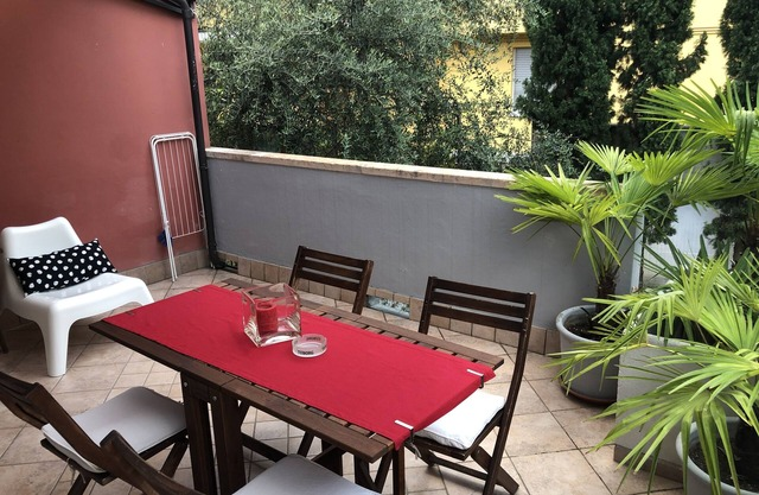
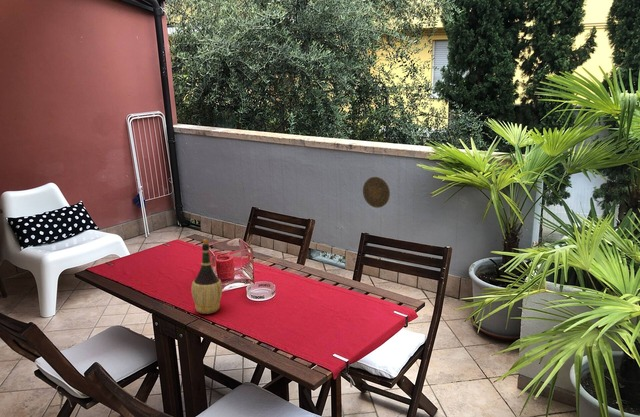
+ wine bottle (205, 275)
+ decorative plate (375, 192)
